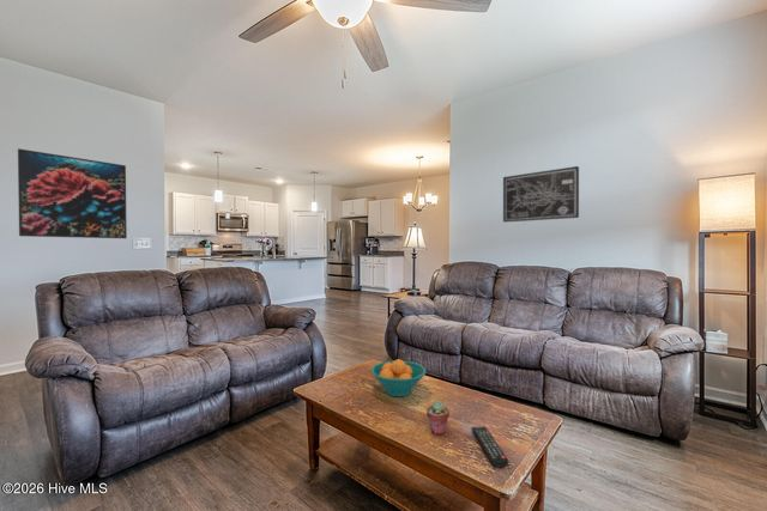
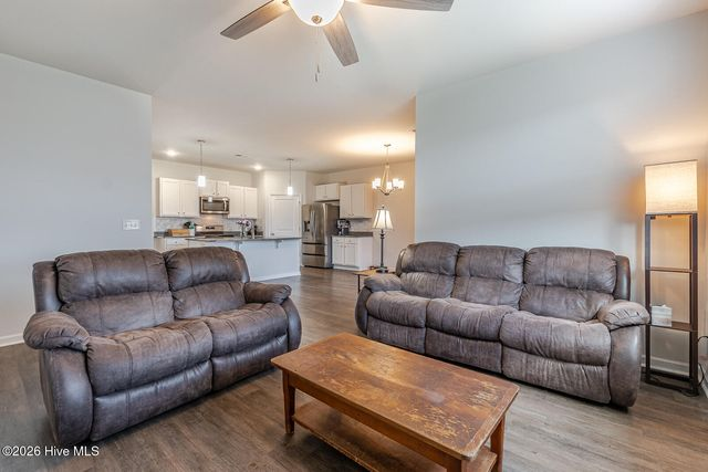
- remote control (488, 444)
- potted succulent (437, 415)
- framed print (77, 197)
- wall art (538, 195)
- fruit bowl (398, 375)
